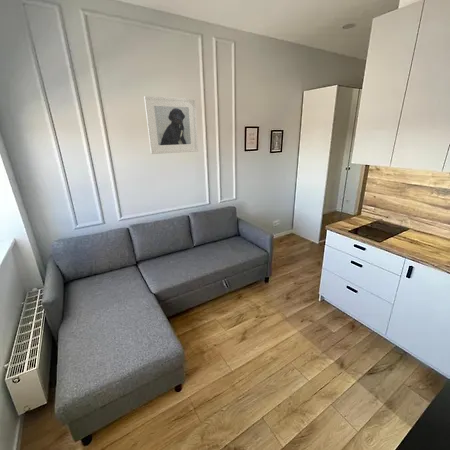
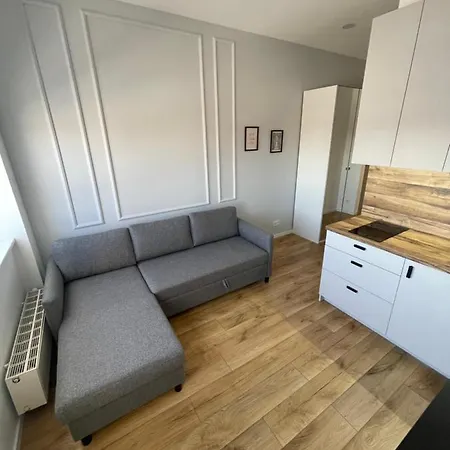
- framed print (173, 126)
